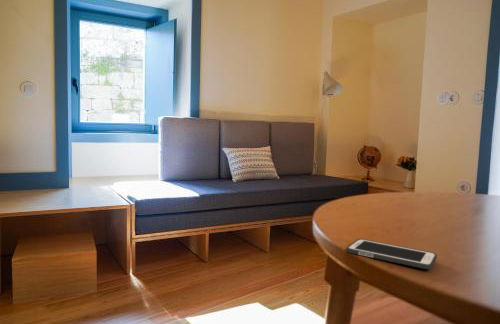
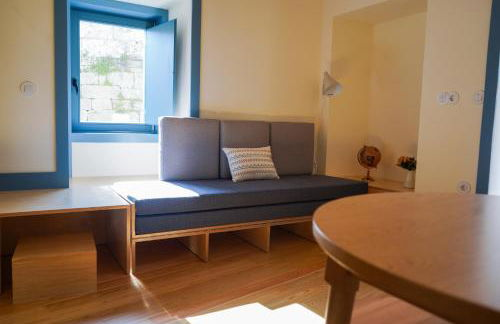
- cell phone (390, 253)
